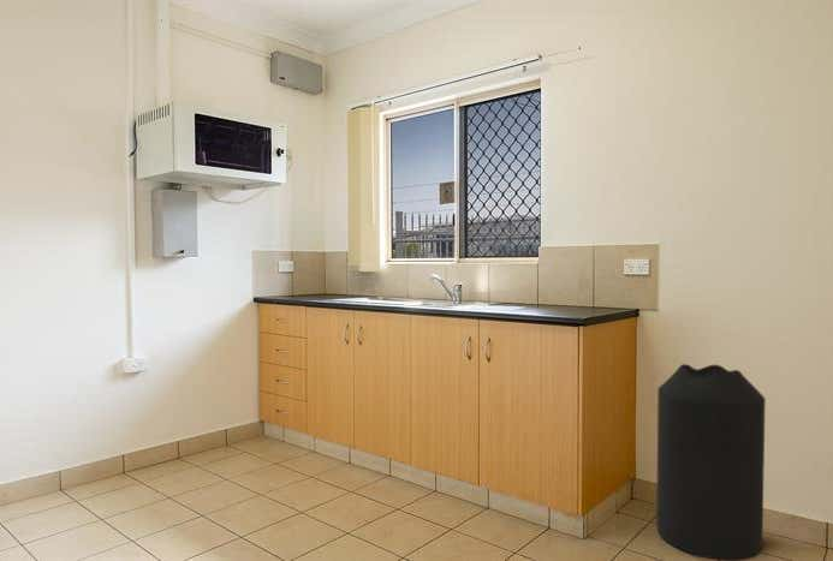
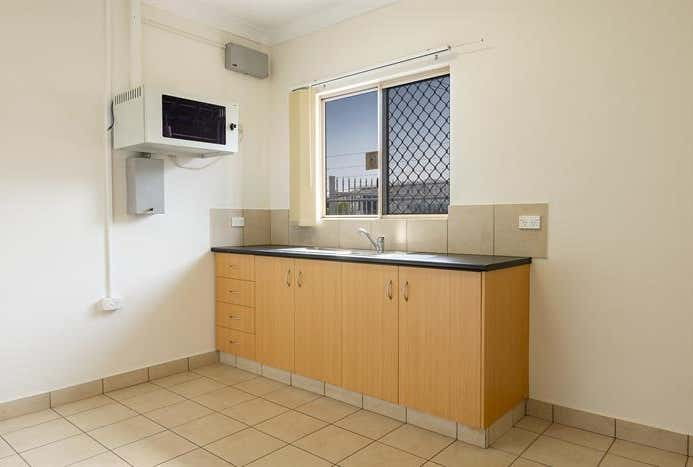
- trash can (708, 453)
